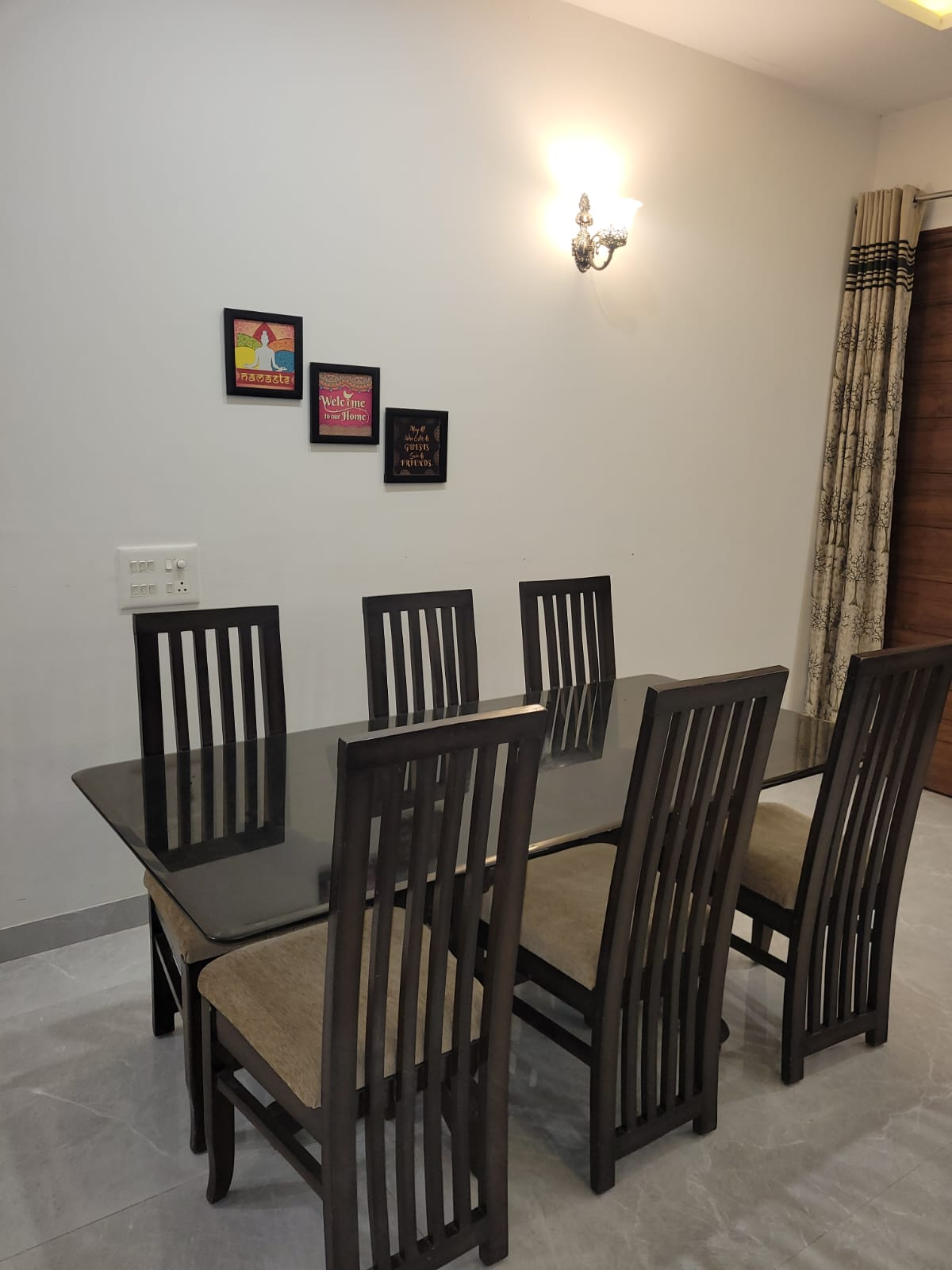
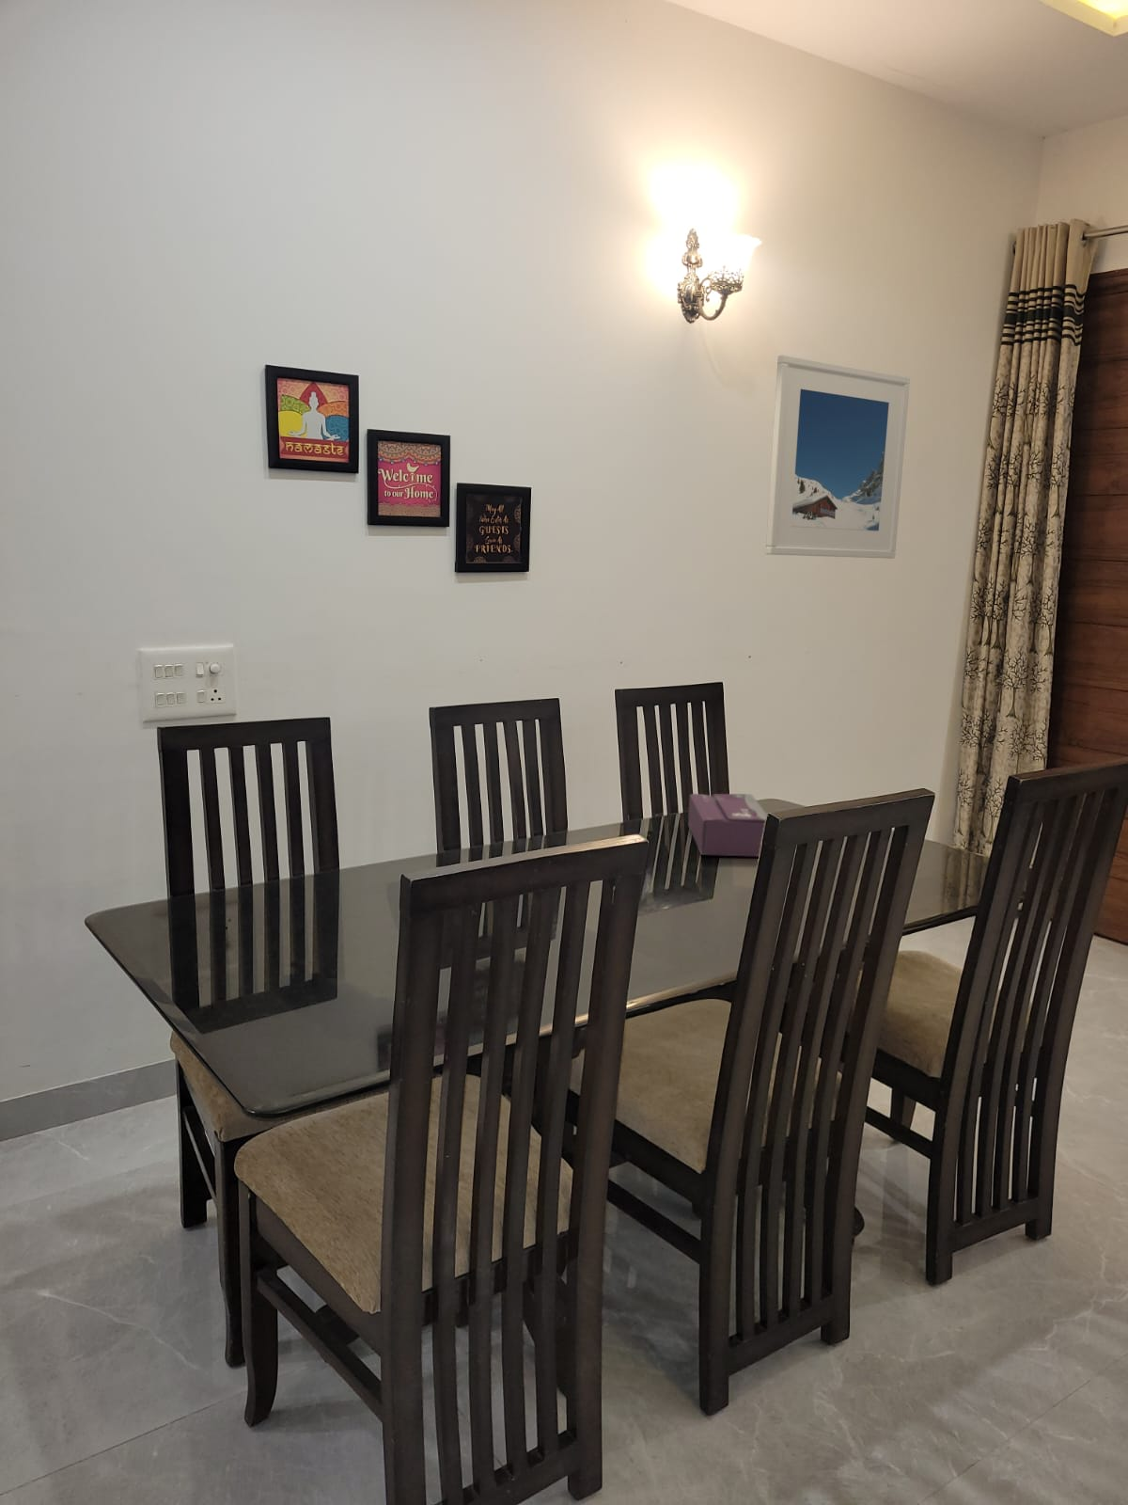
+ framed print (839, 463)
+ tissue box (728, 822)
